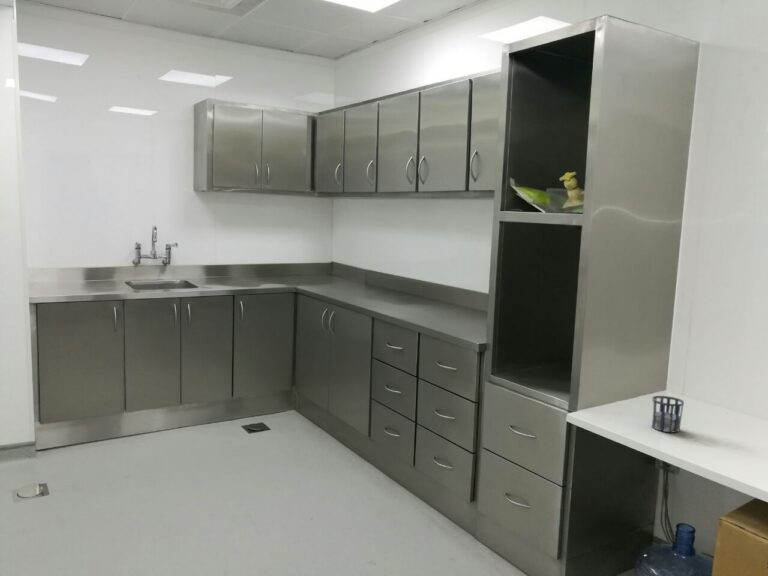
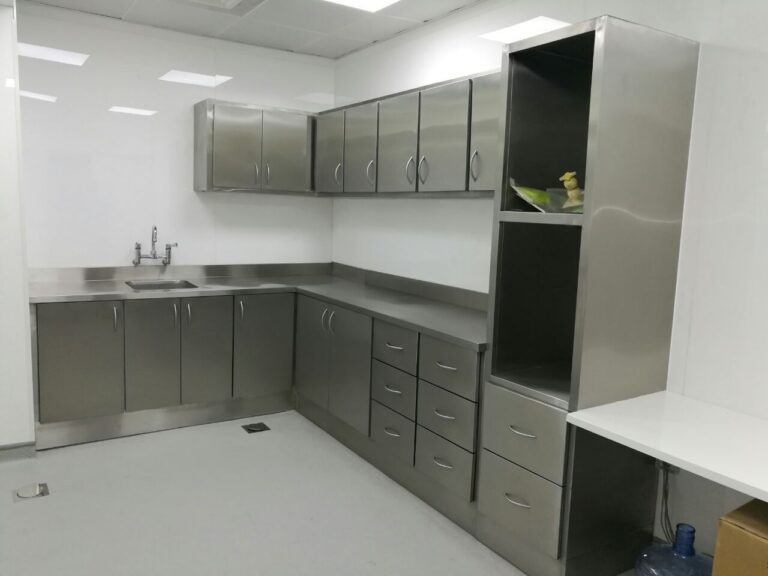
- cup (666, 414)
